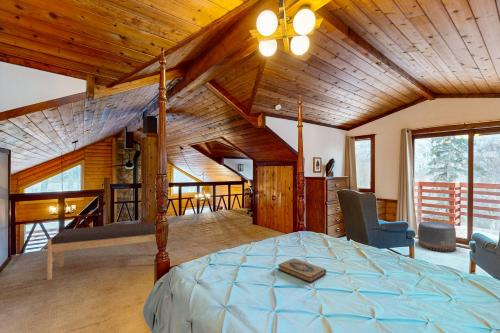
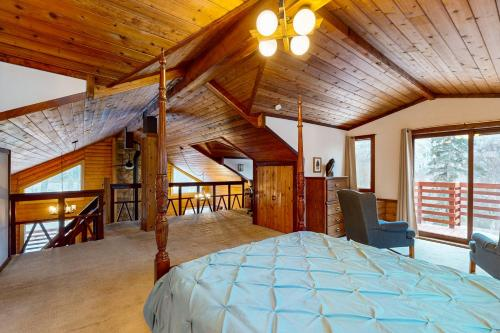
- pouf (436, 234)
- hardback book (301, 269)
- bench (111, 245)
